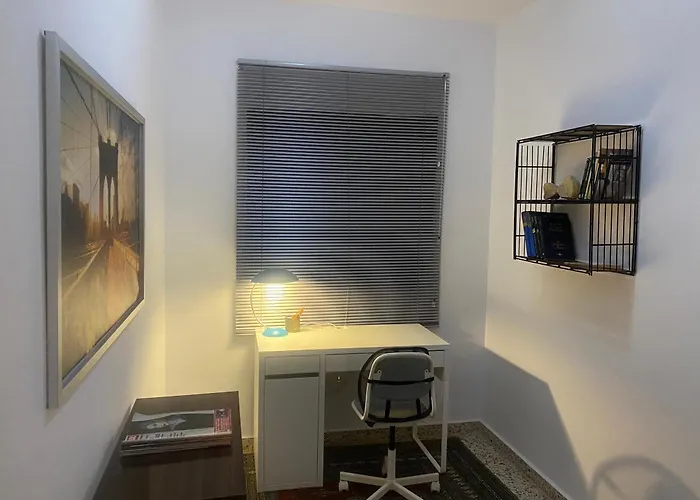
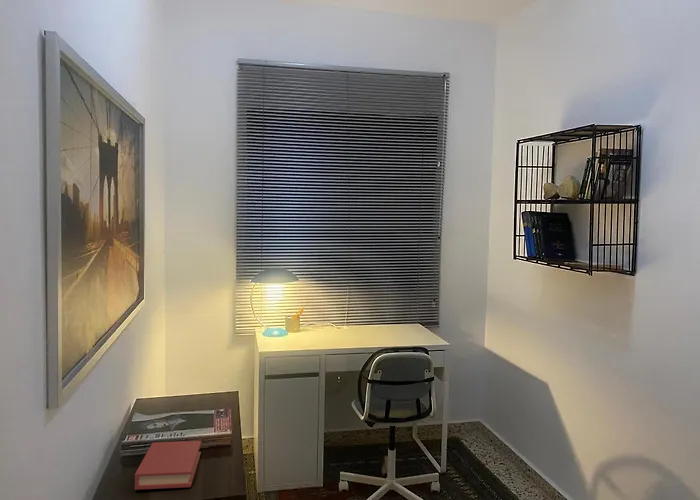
+ book (170, 463)
